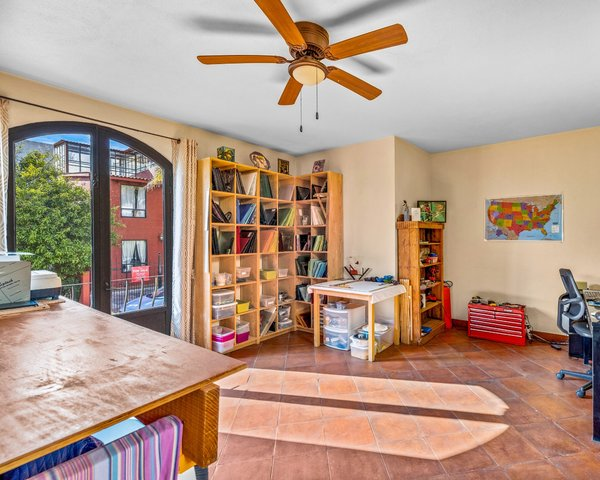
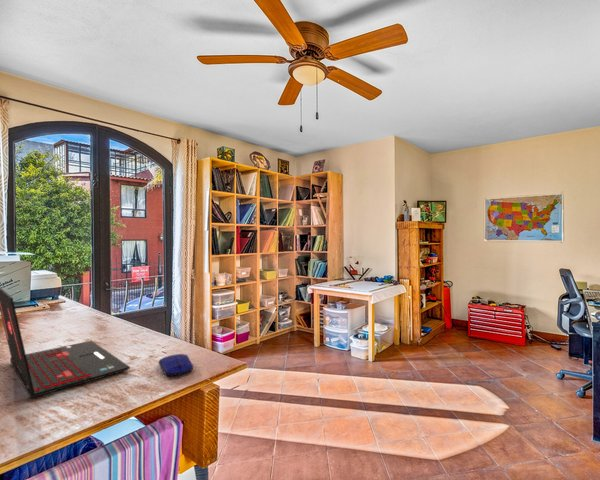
+ computer mouse (176, 363)
+ laptop (63, 346)
